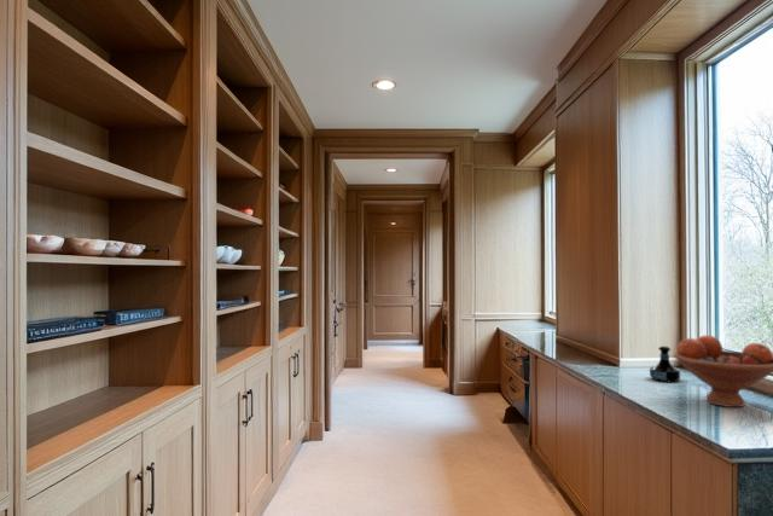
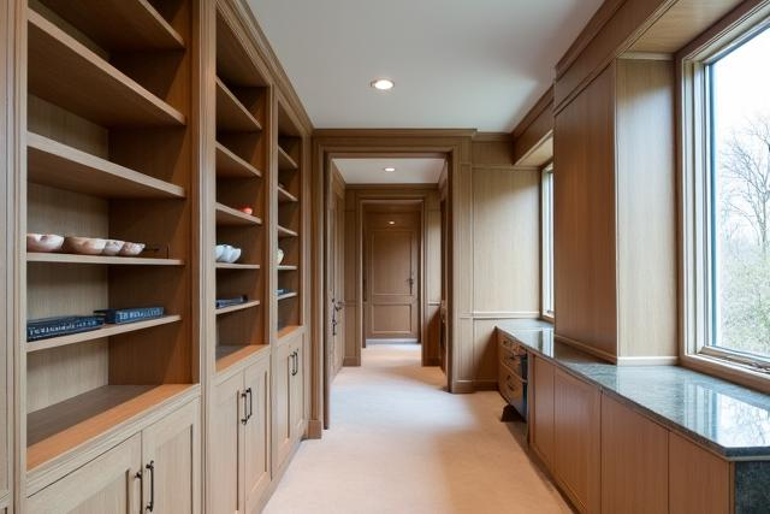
- fruit bowl (725, 371)
- tequila bottle (664, 363)
